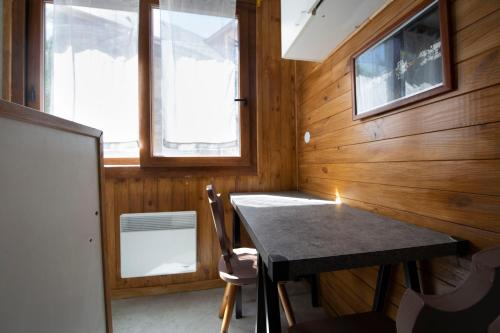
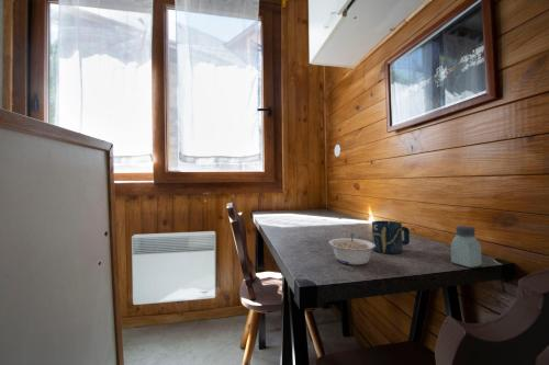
+ saltshaker (466, 246)
+ legume (350, 249)
+ cup (391, 236)
